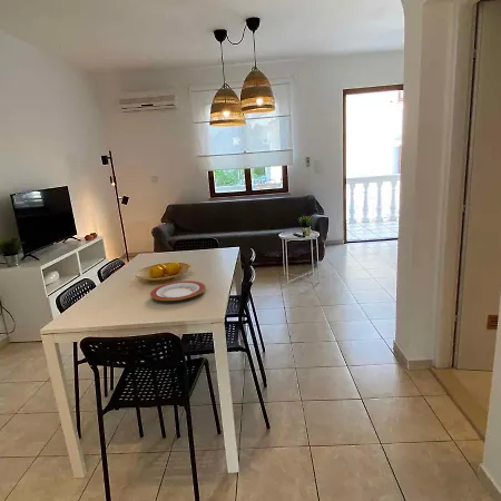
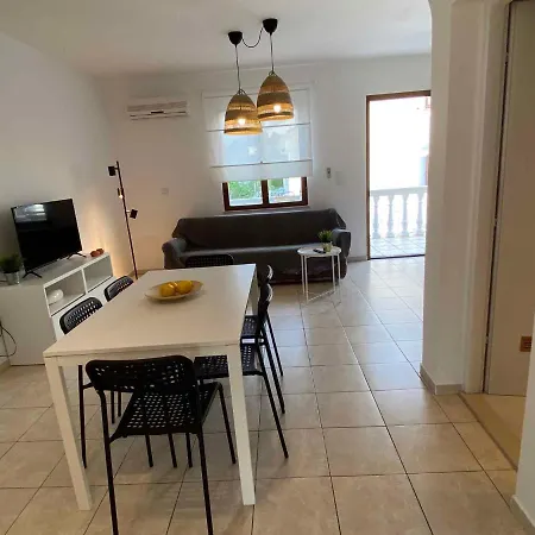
- plate (178, 292)
